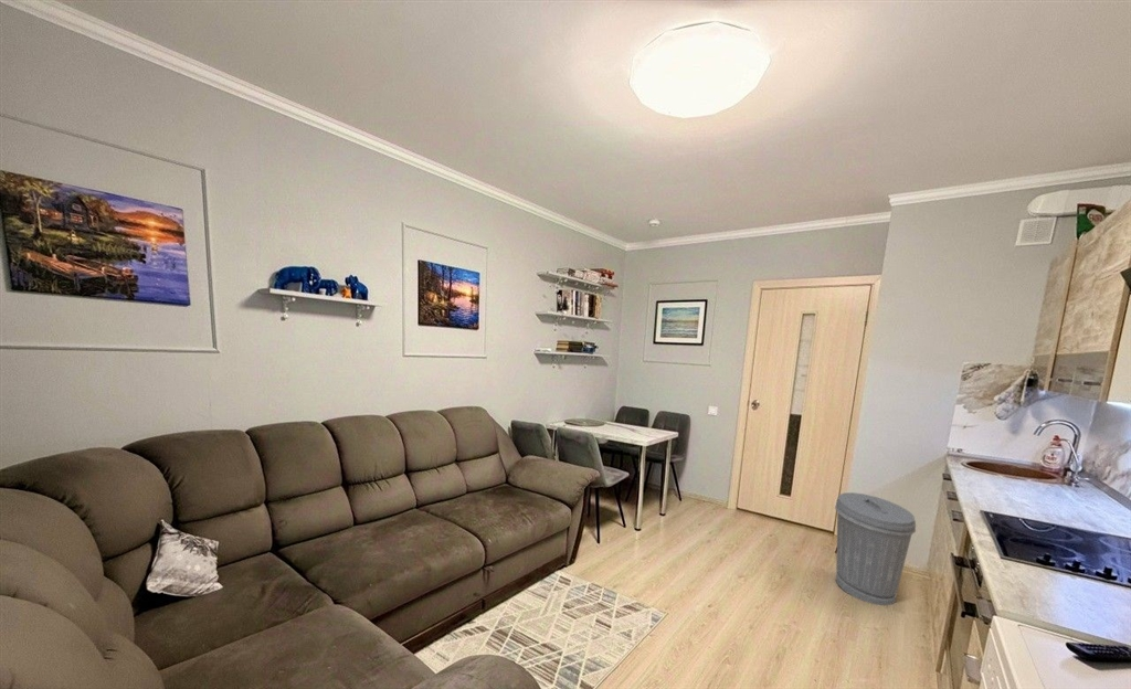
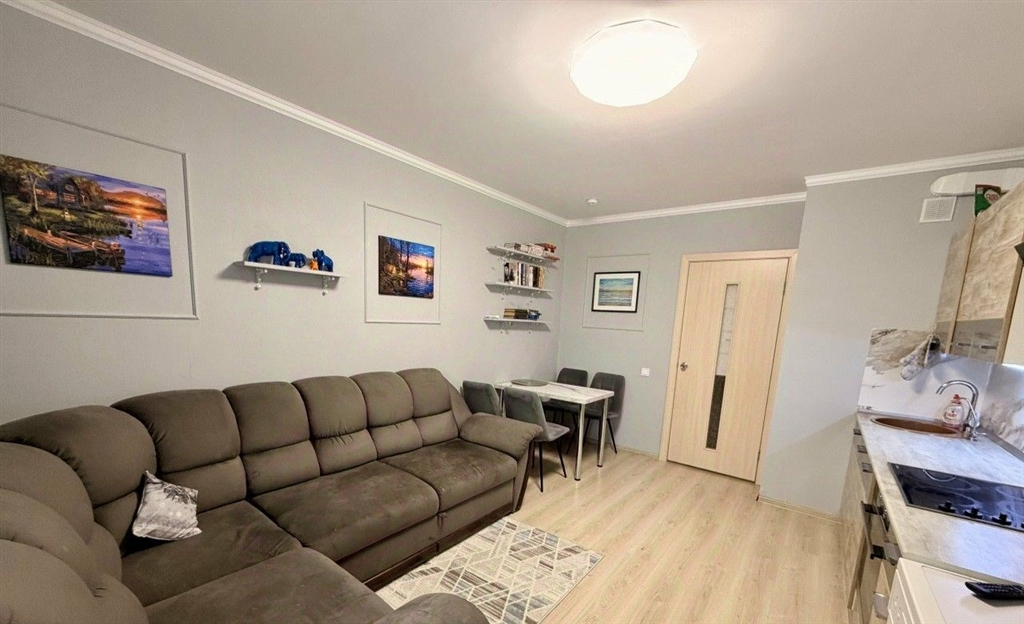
- trash can (869, 545)
